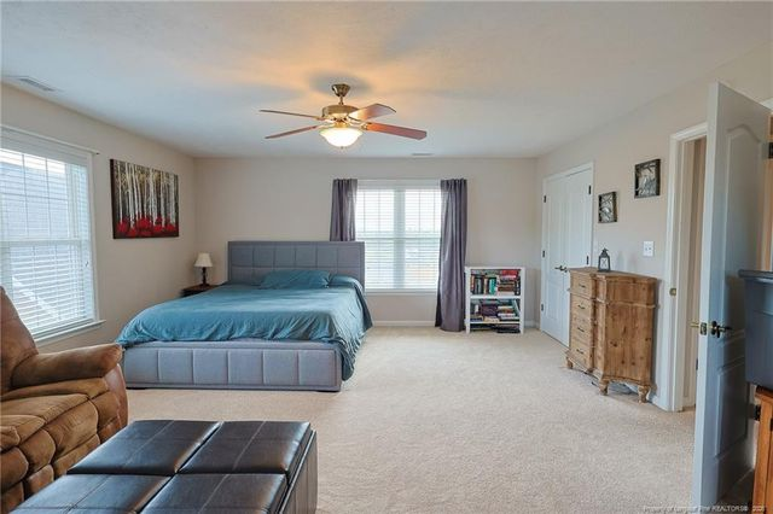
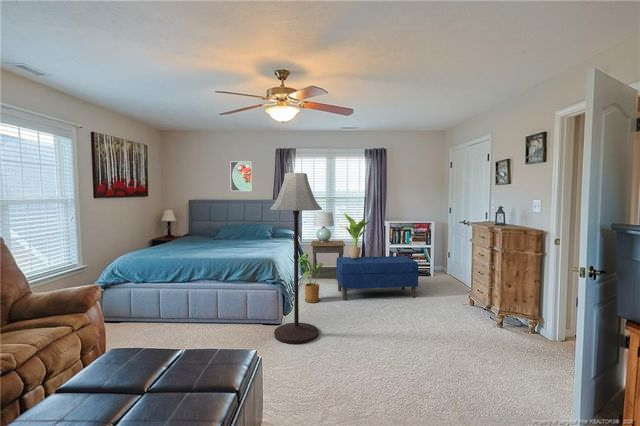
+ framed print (241, 176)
+ house plant (310, 277)
+ floor lamp (296, 254)
+ lamp (323, 226)
+ side table (327, 252)
+ bench (375, 276)
+ potted plant (356, 237)
